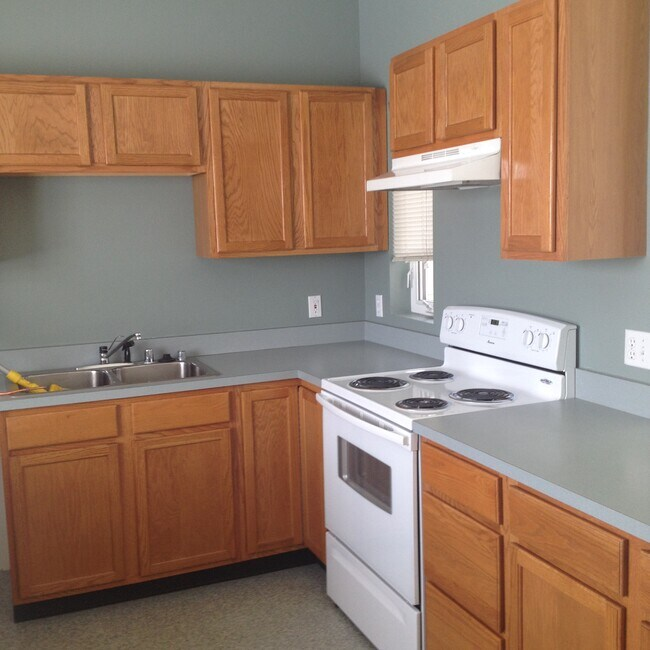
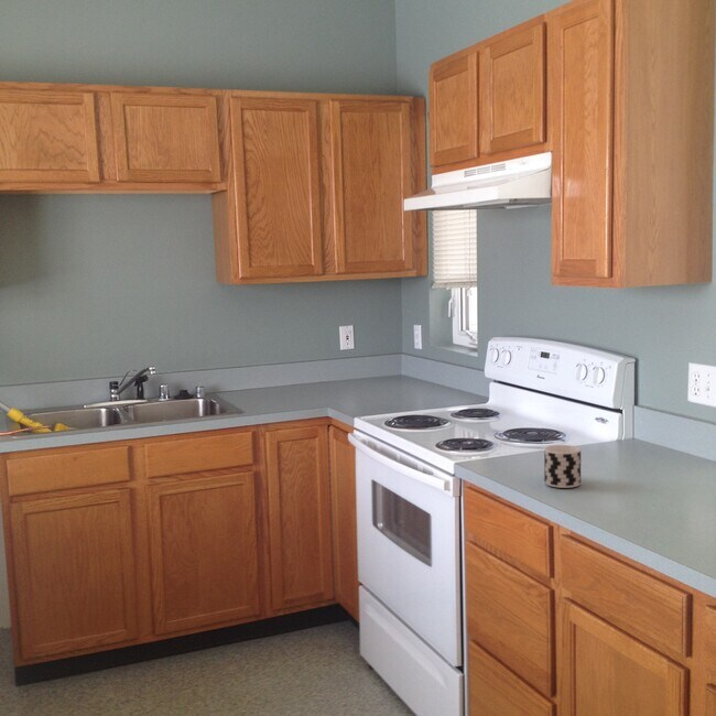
+ cup (561, 464)
